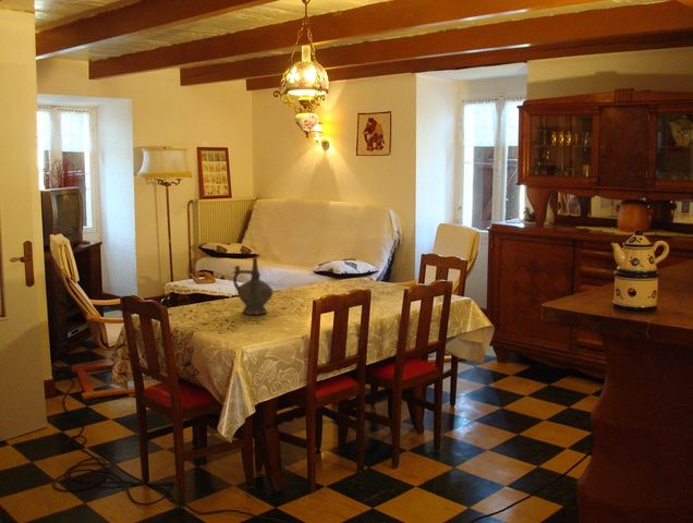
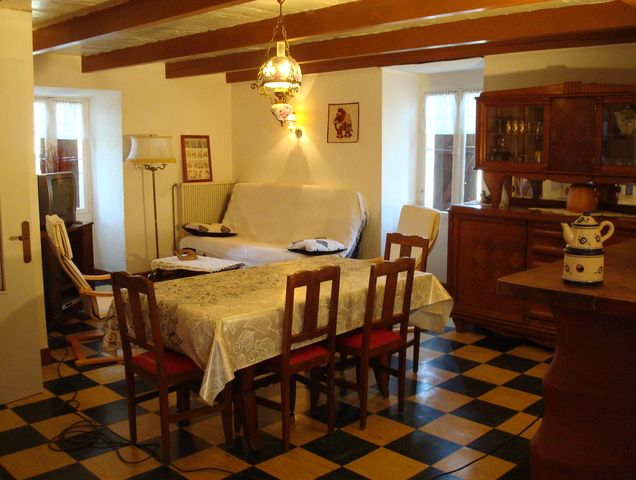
- ceremonial vessel (253, 284)
